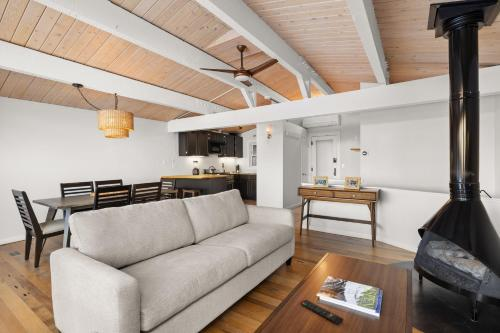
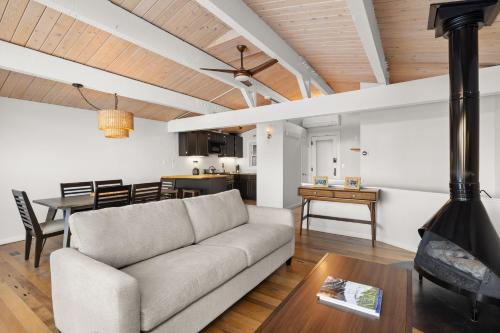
- remote control (320, 311)
